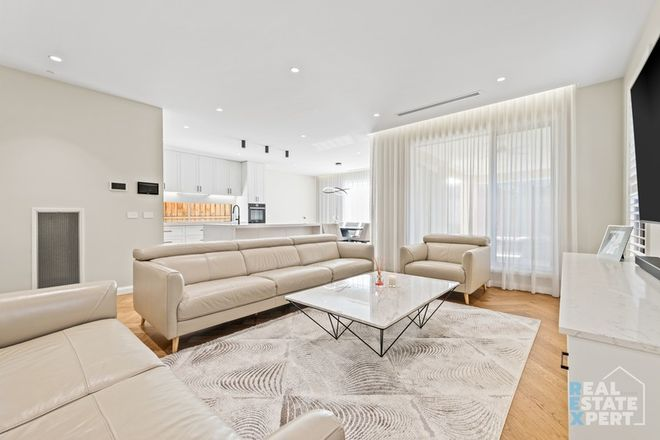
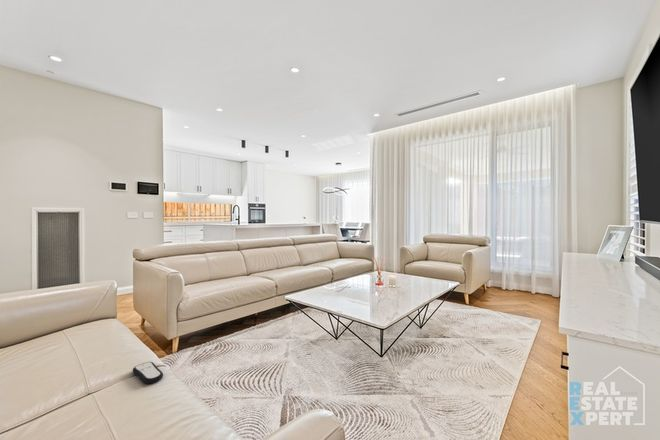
+ remote control (148, 372)
